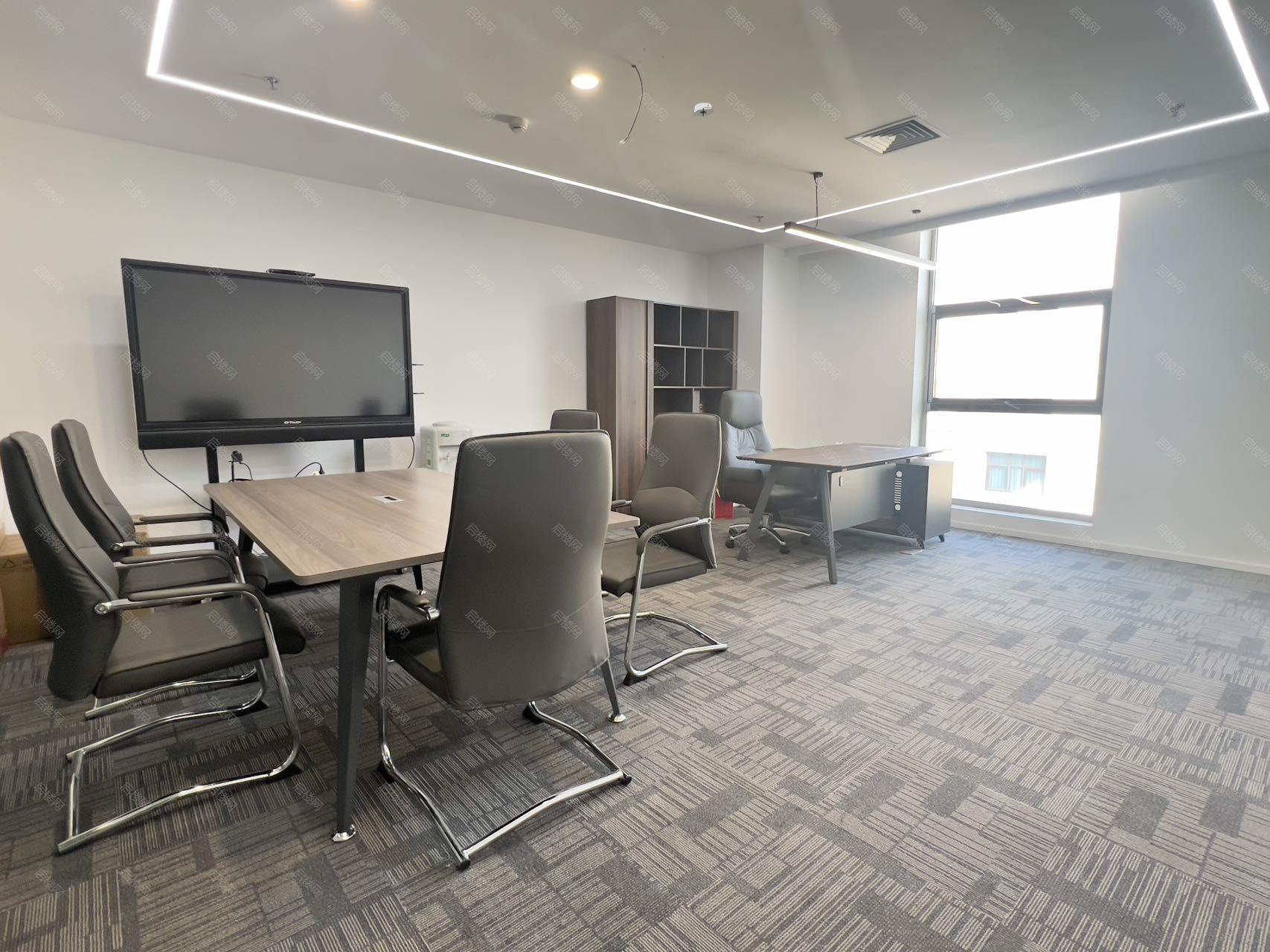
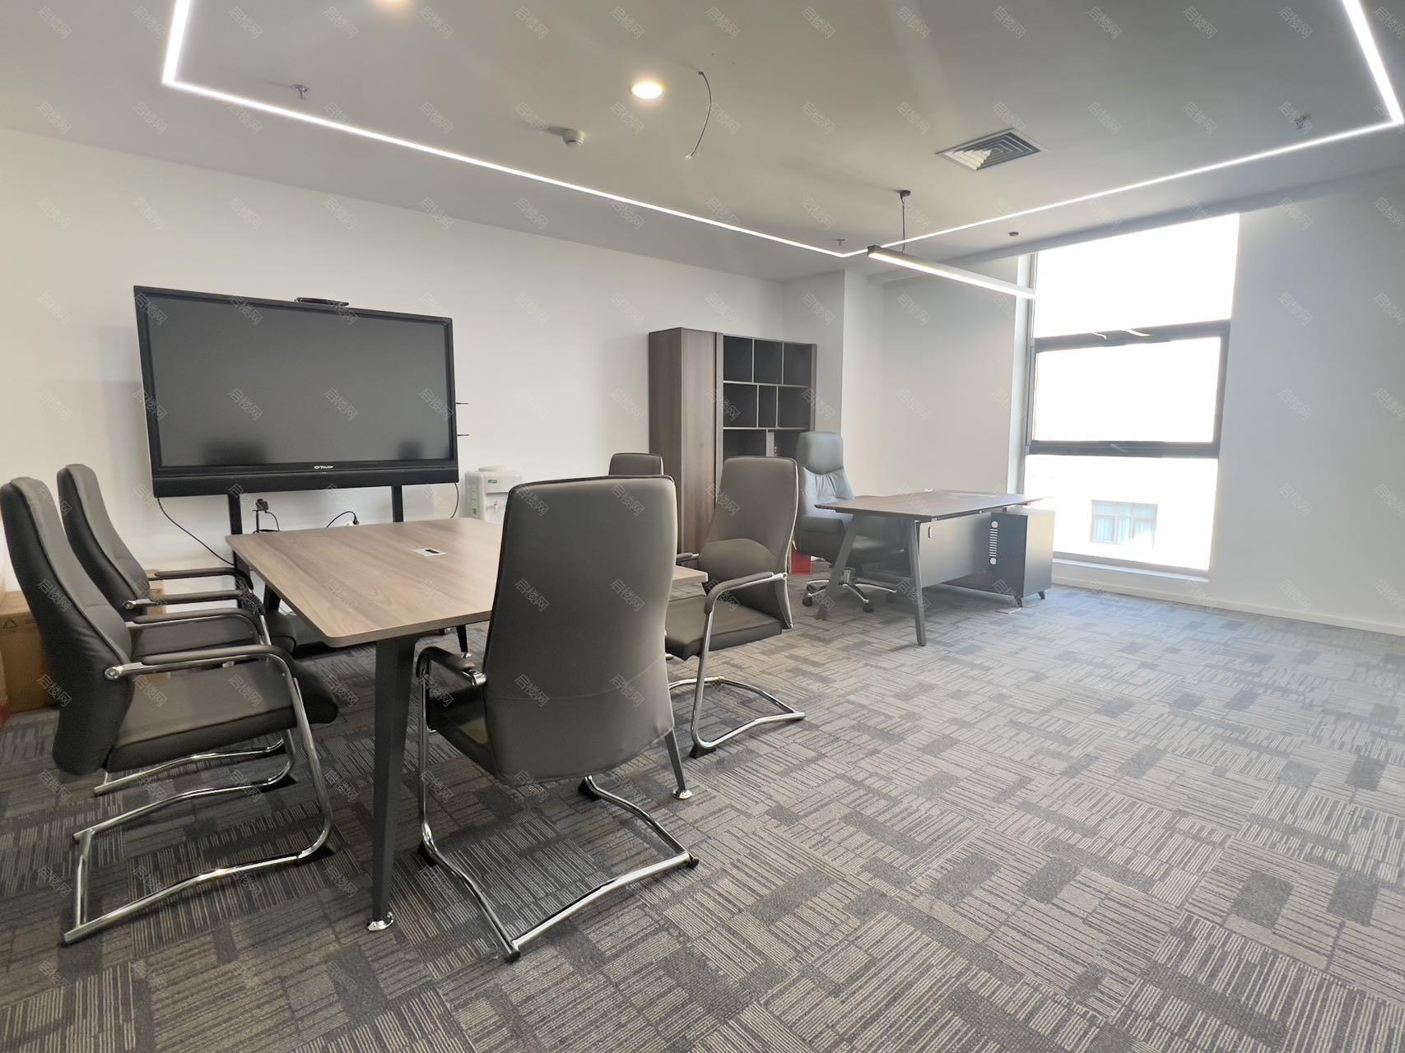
- smoke detector (702, 109)
